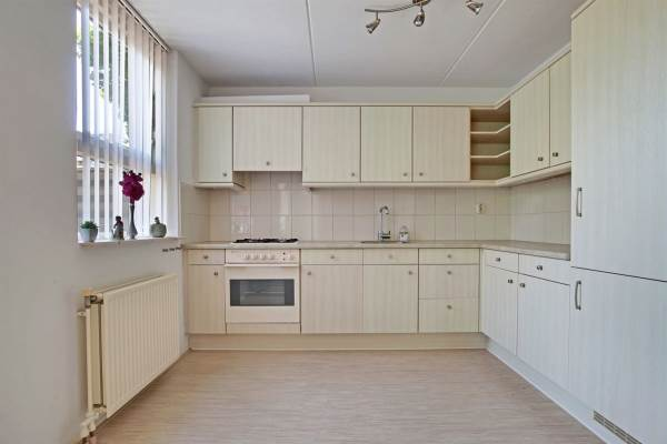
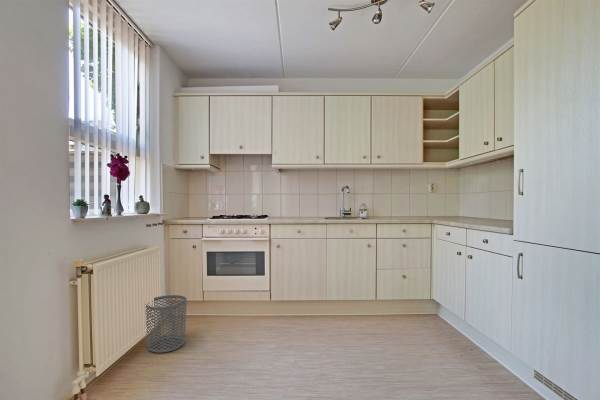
+ waste bin (166, 323)
